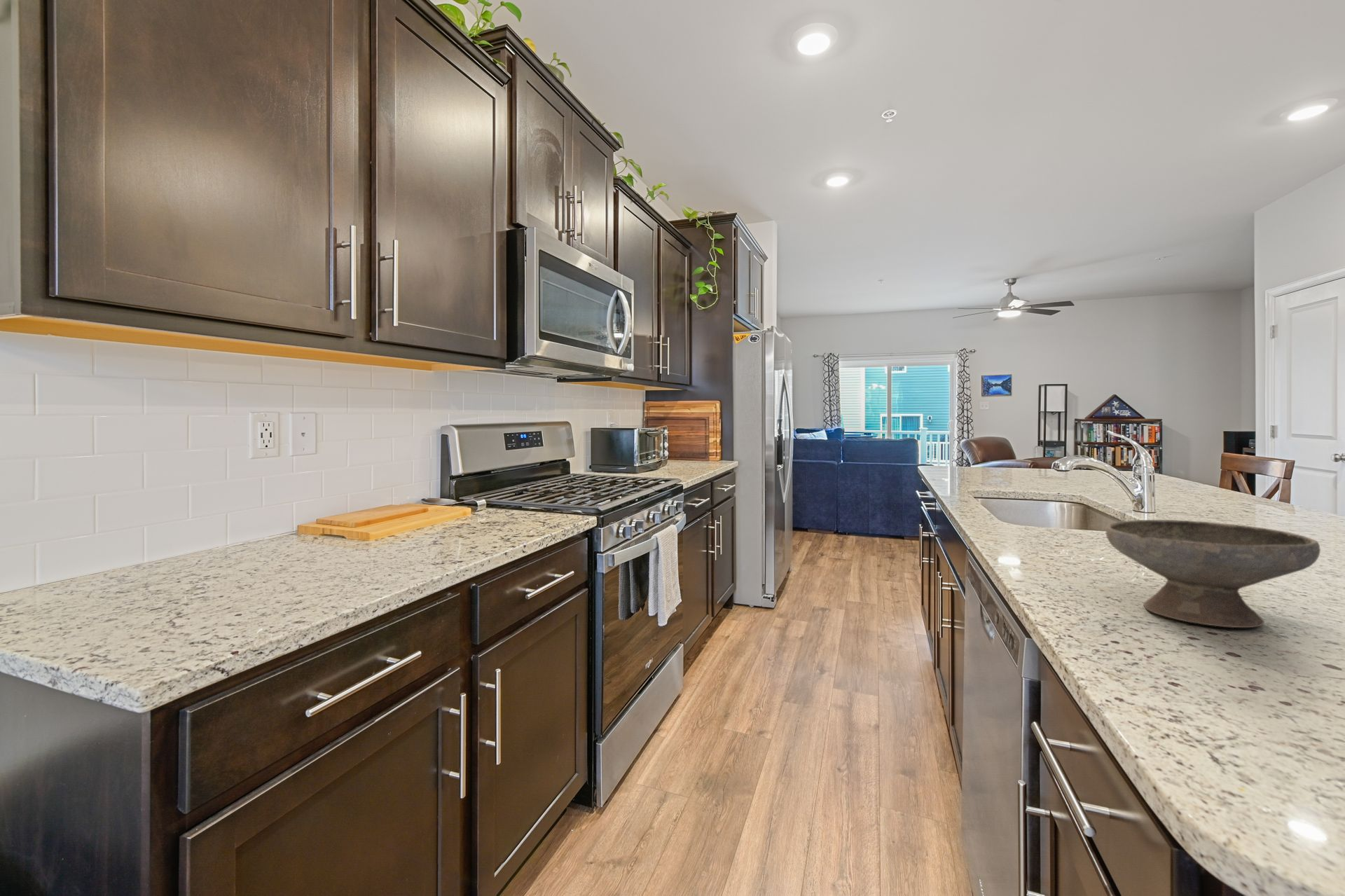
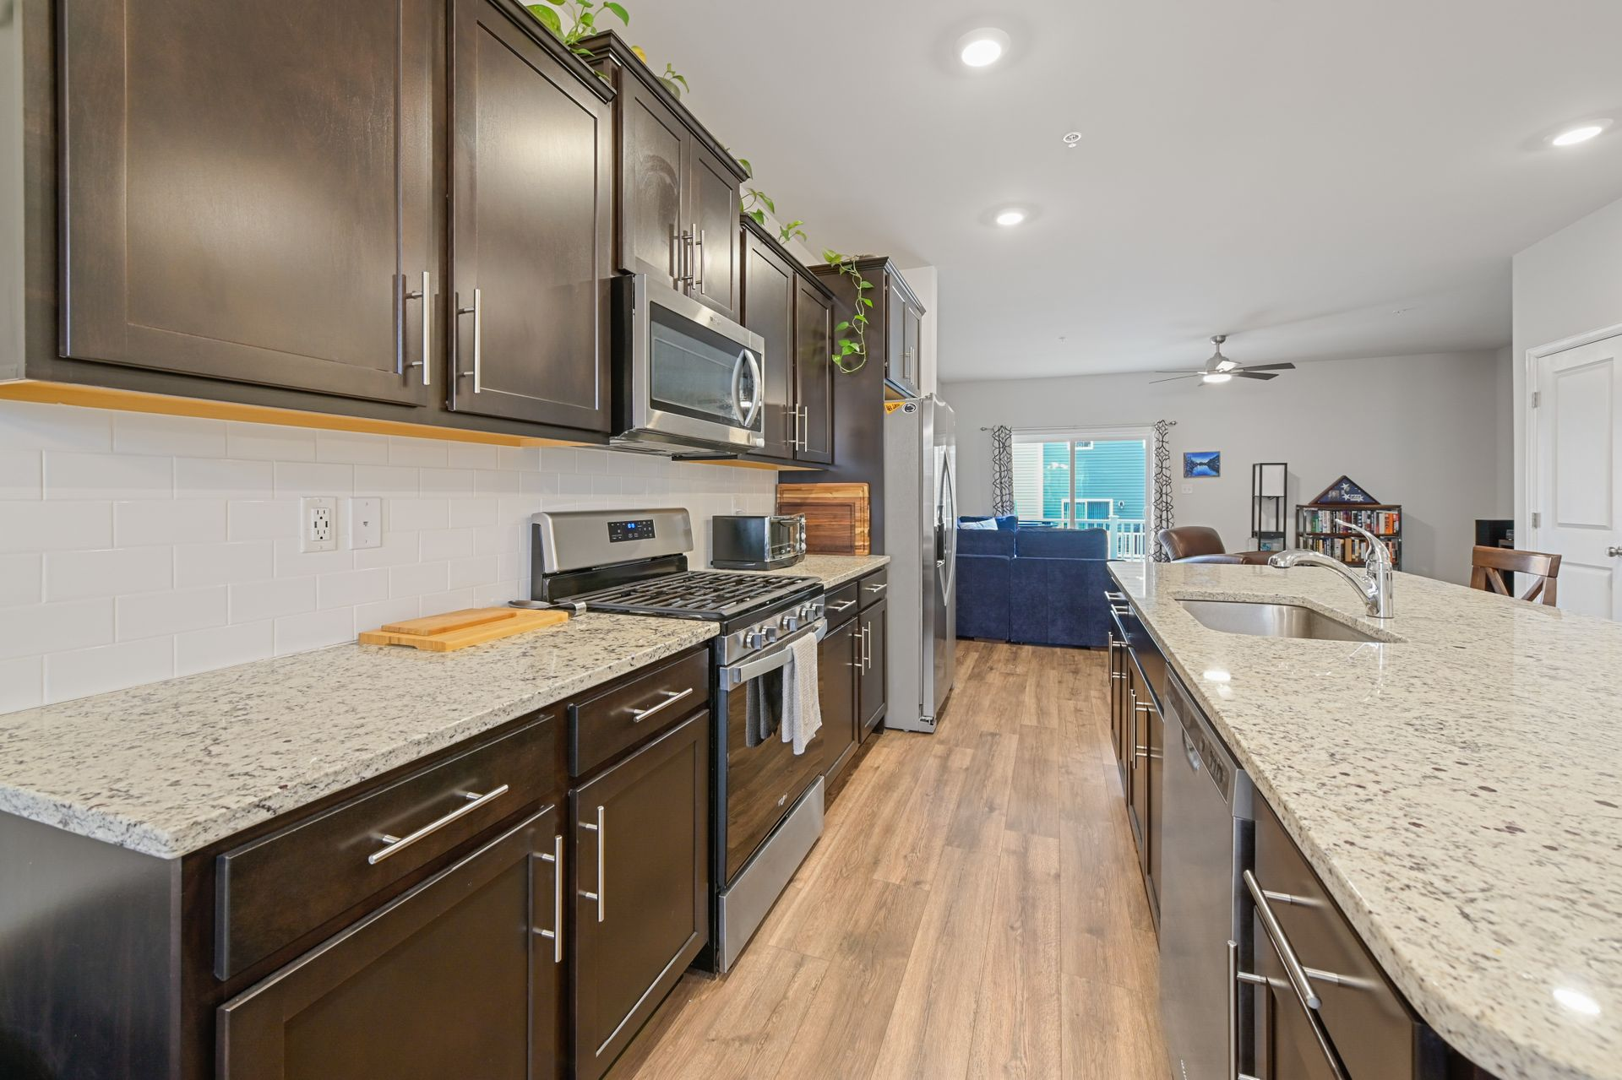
- bowl (1203, 572)
